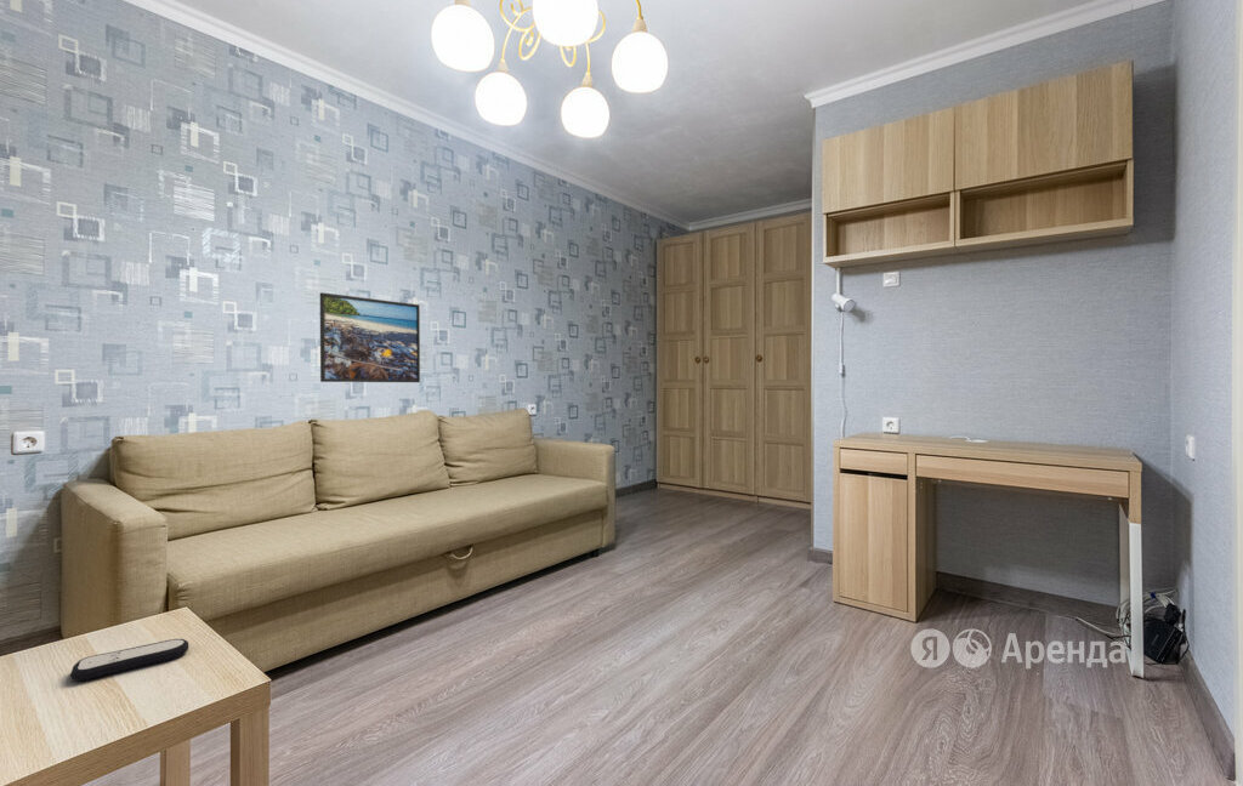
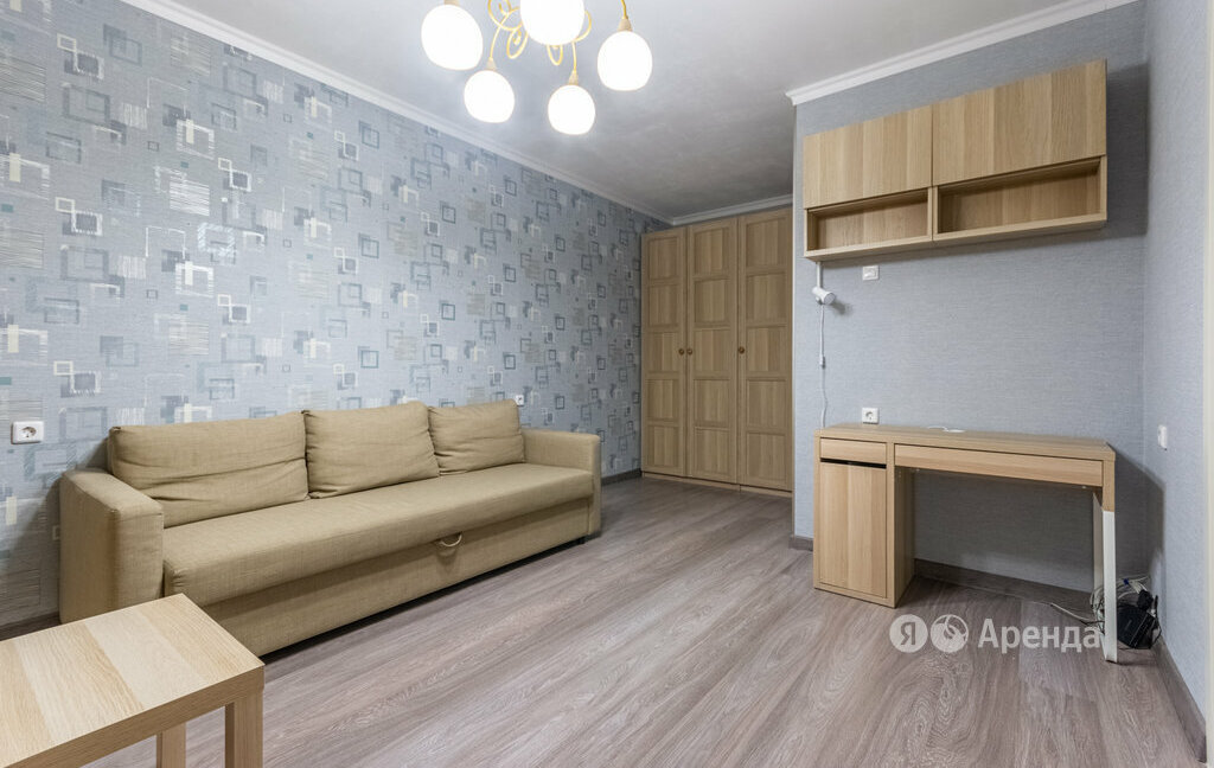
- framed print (373, 340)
- remote control (132, 657)
